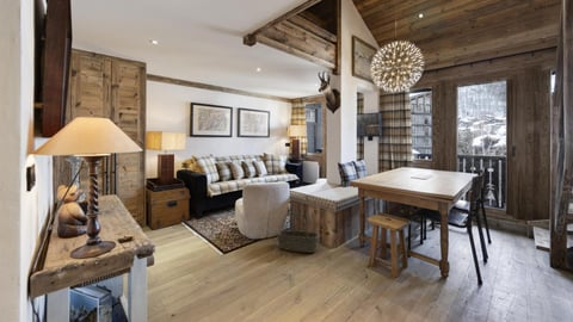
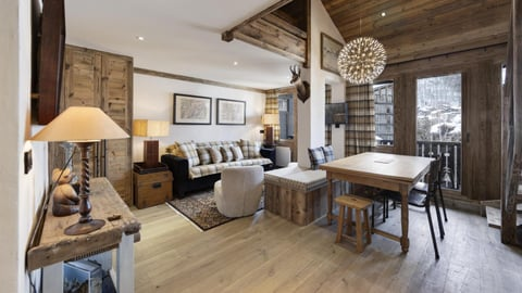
- basket (297, 231)
